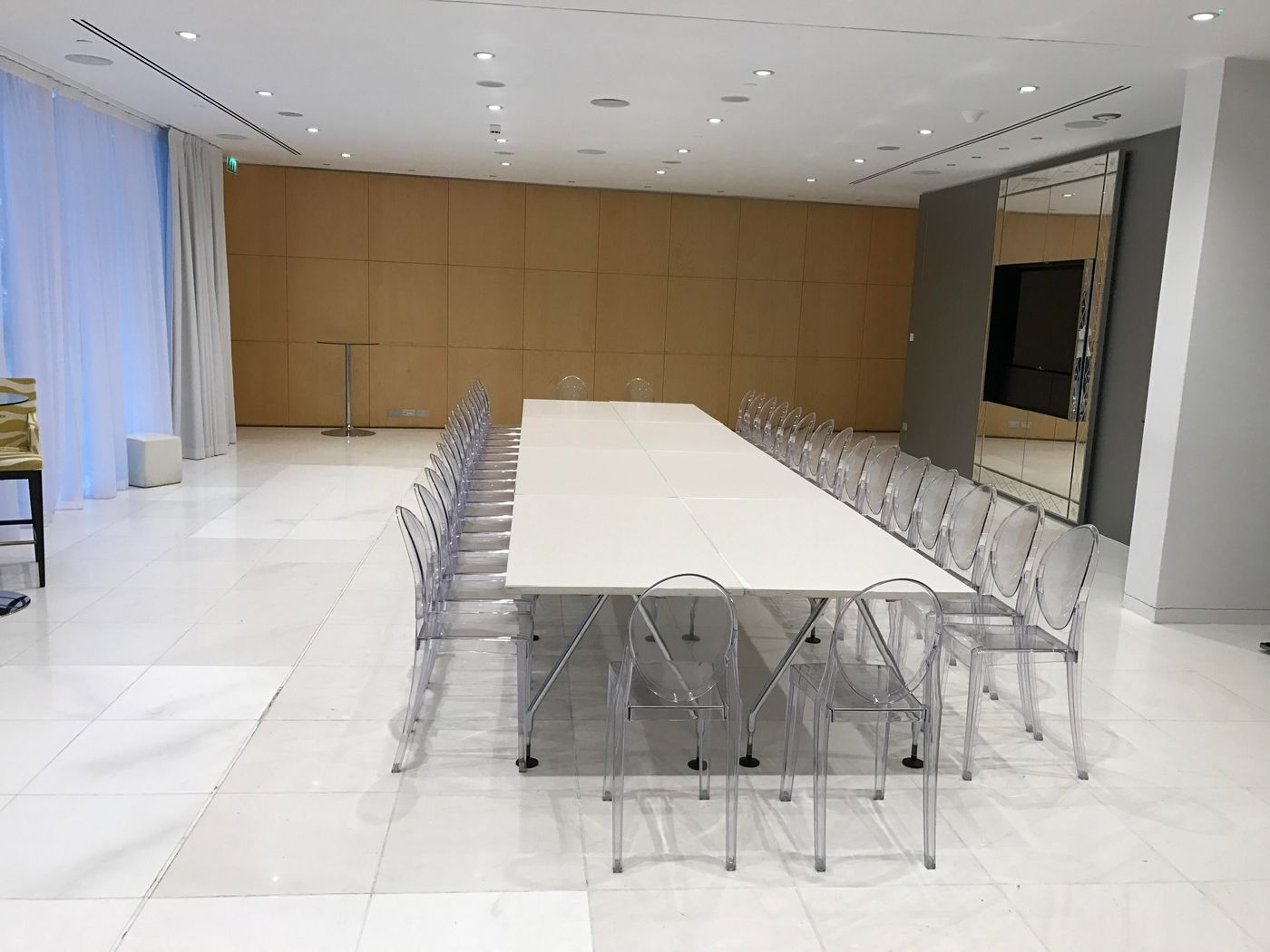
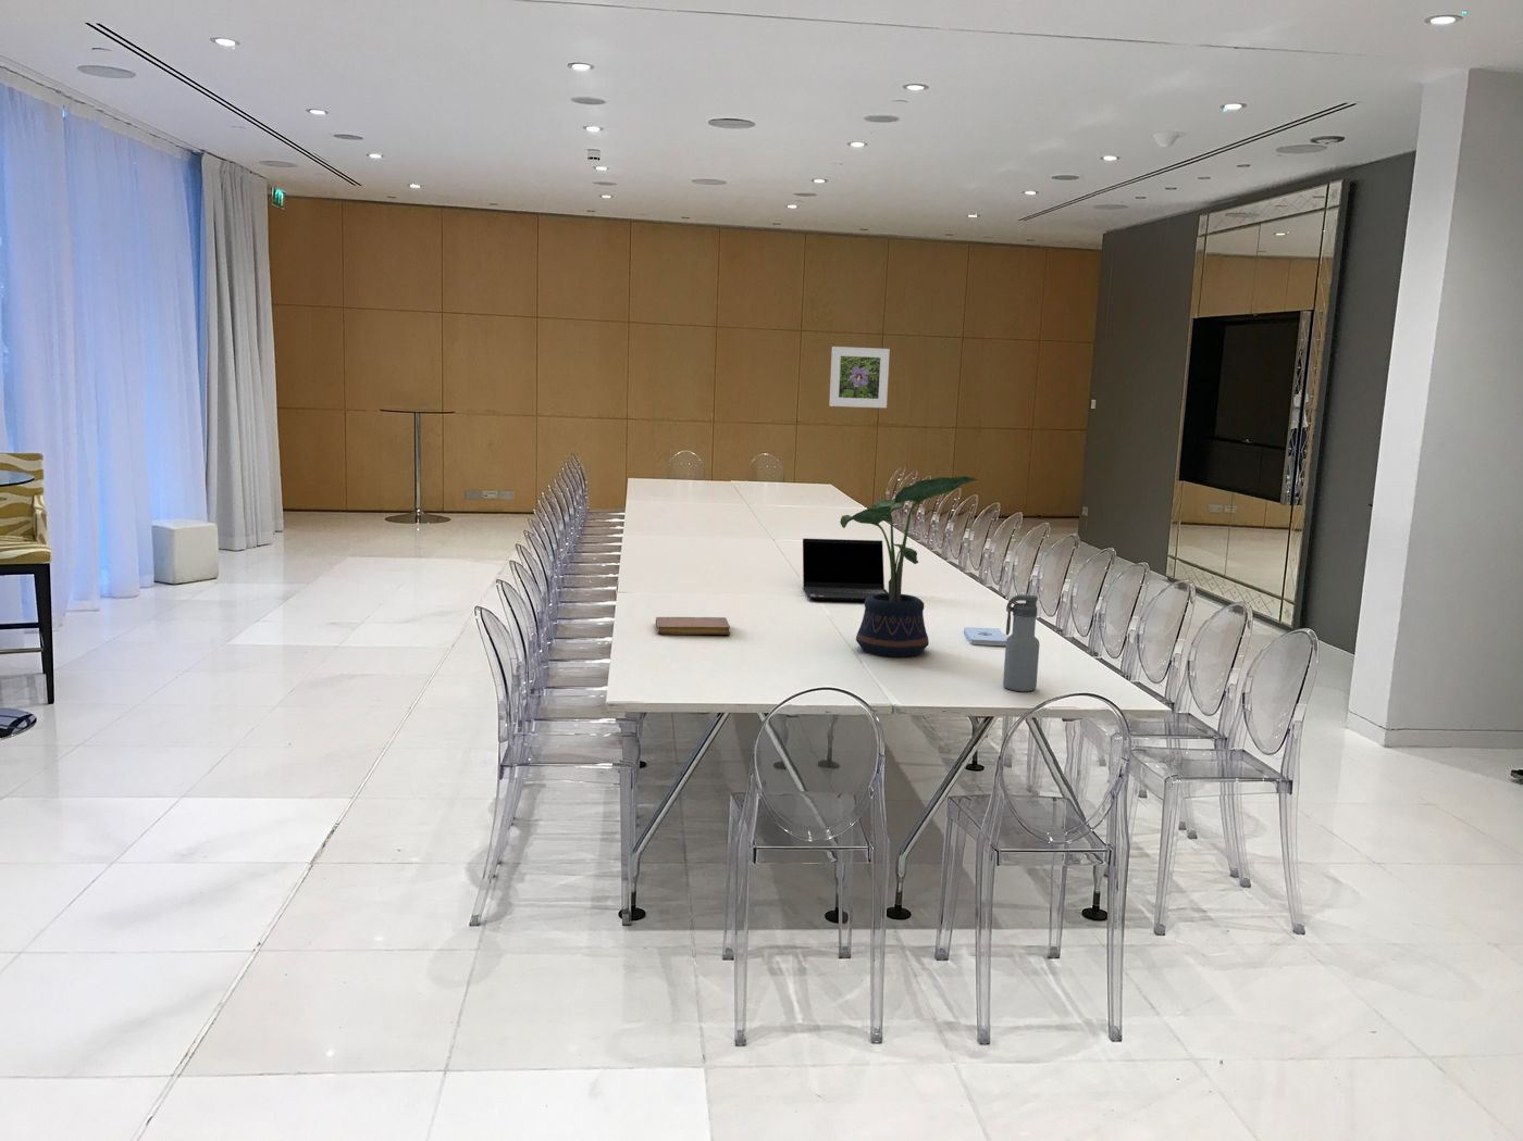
+ notebook (692, 624)
+ water bottle (1022, 642)
+ notepad (985, 635)
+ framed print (860, 378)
+ laptop computer (847, 569)
+ potted plant (890, 563)
